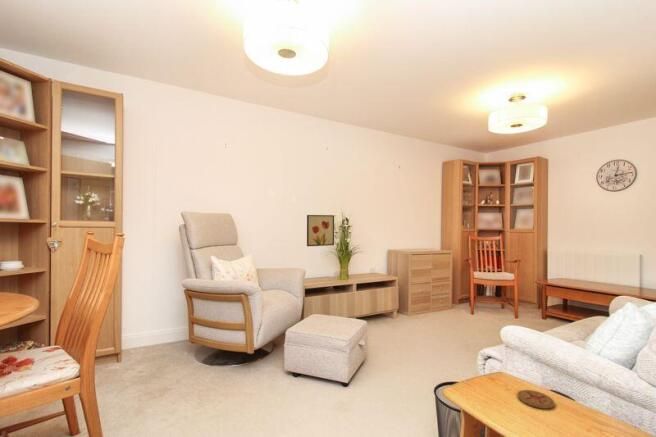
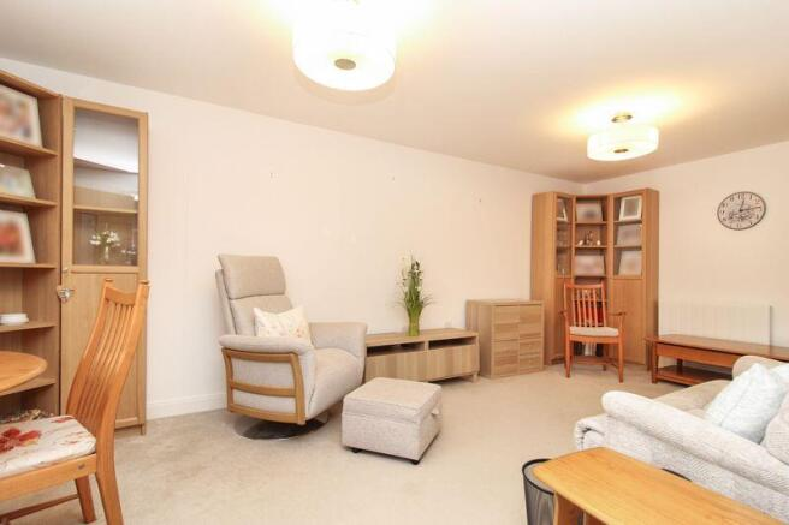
- wall art (320, 230)
- coaster (535, 398)
